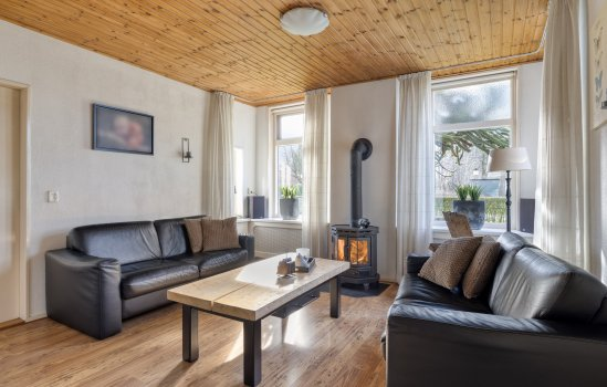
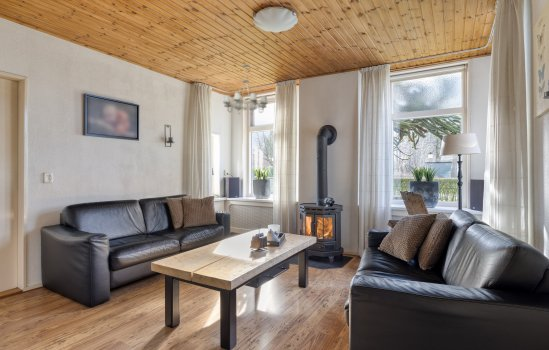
+ chandelier (247, 88)
